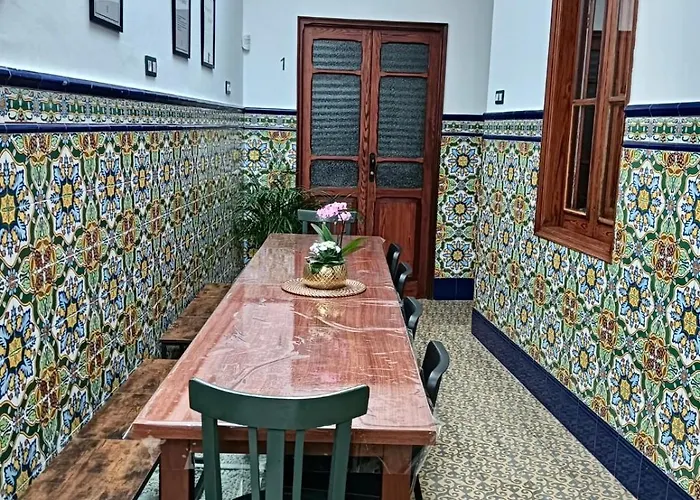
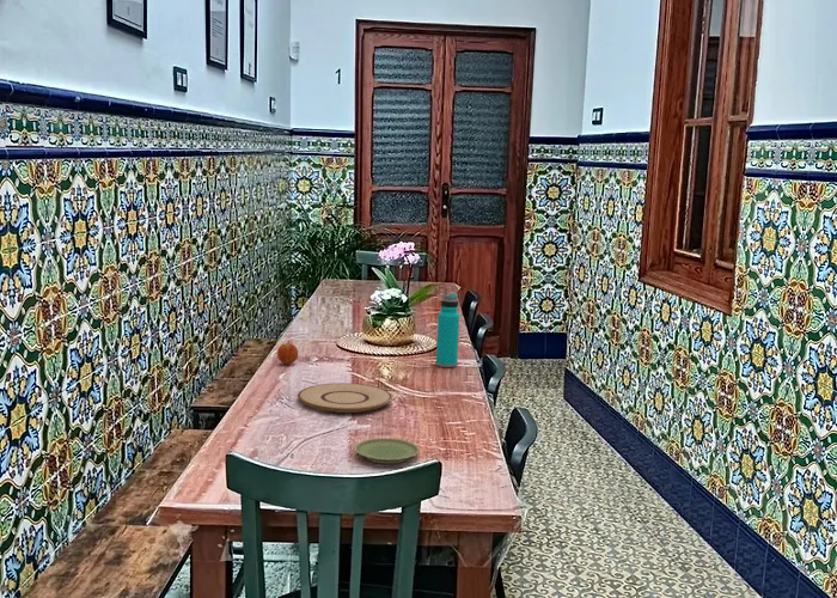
+ plate (386, 452)
+ plate (344, 397)
+ fruit (287, 352)
+ water bottle (447, 329)
